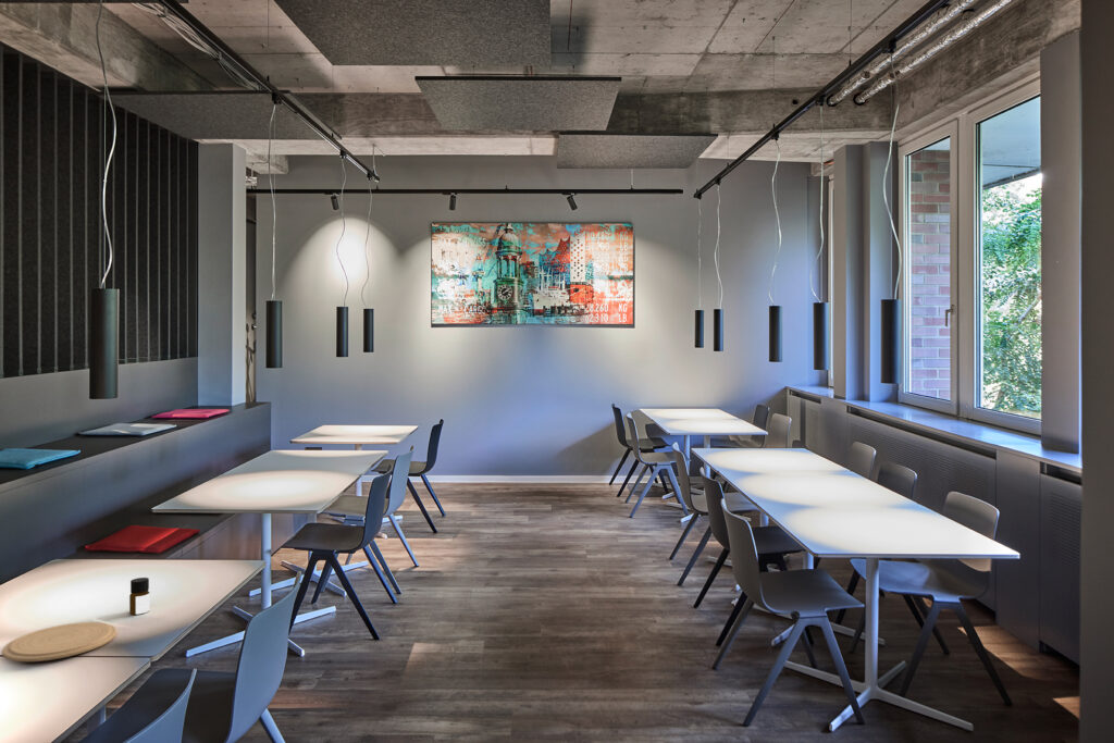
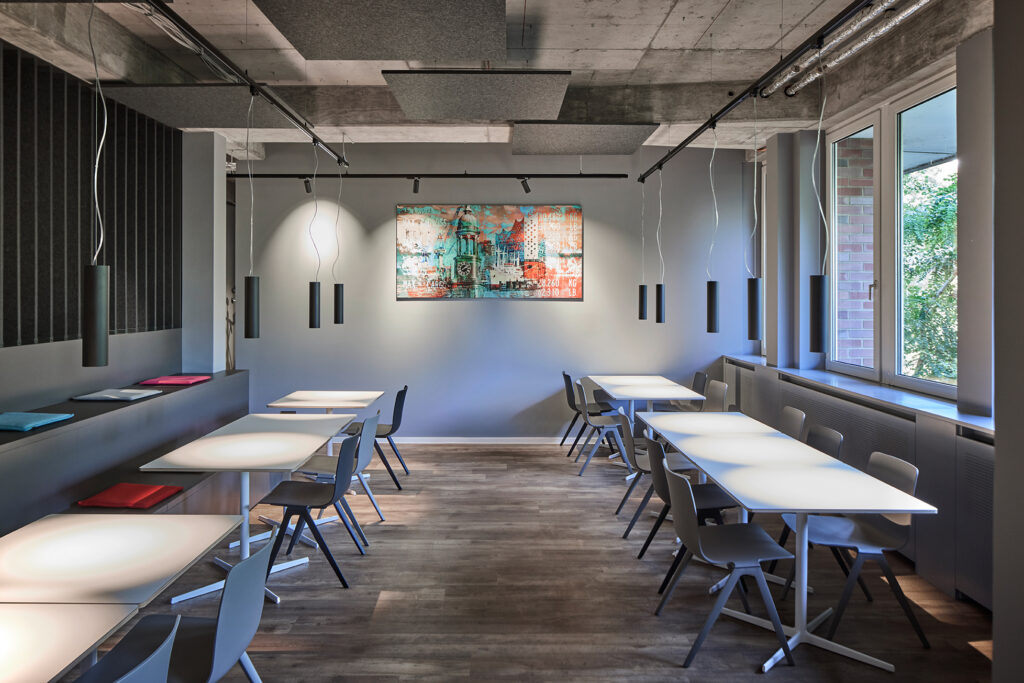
- plate (61, 640)
- bottle (139, 595)
